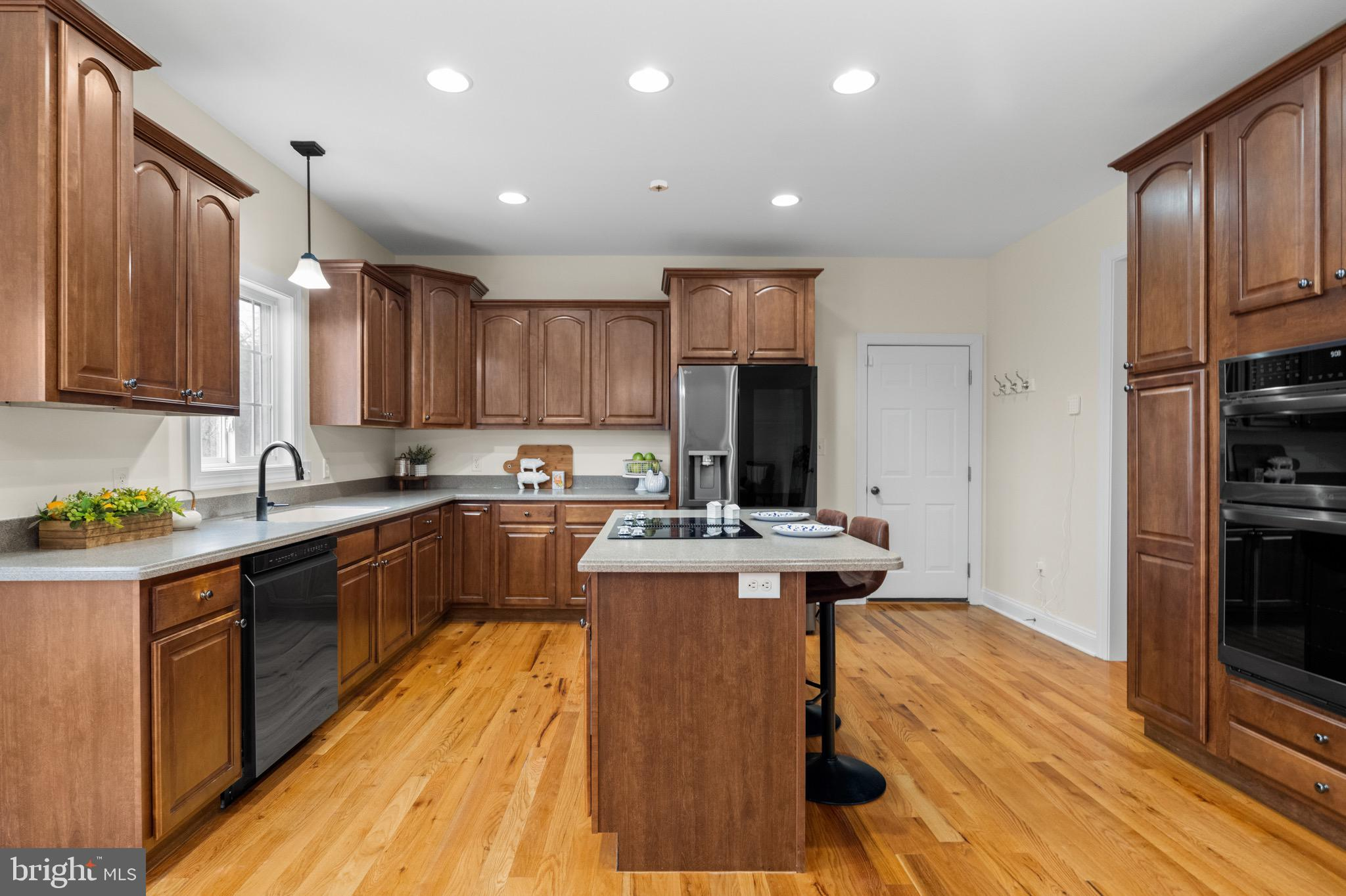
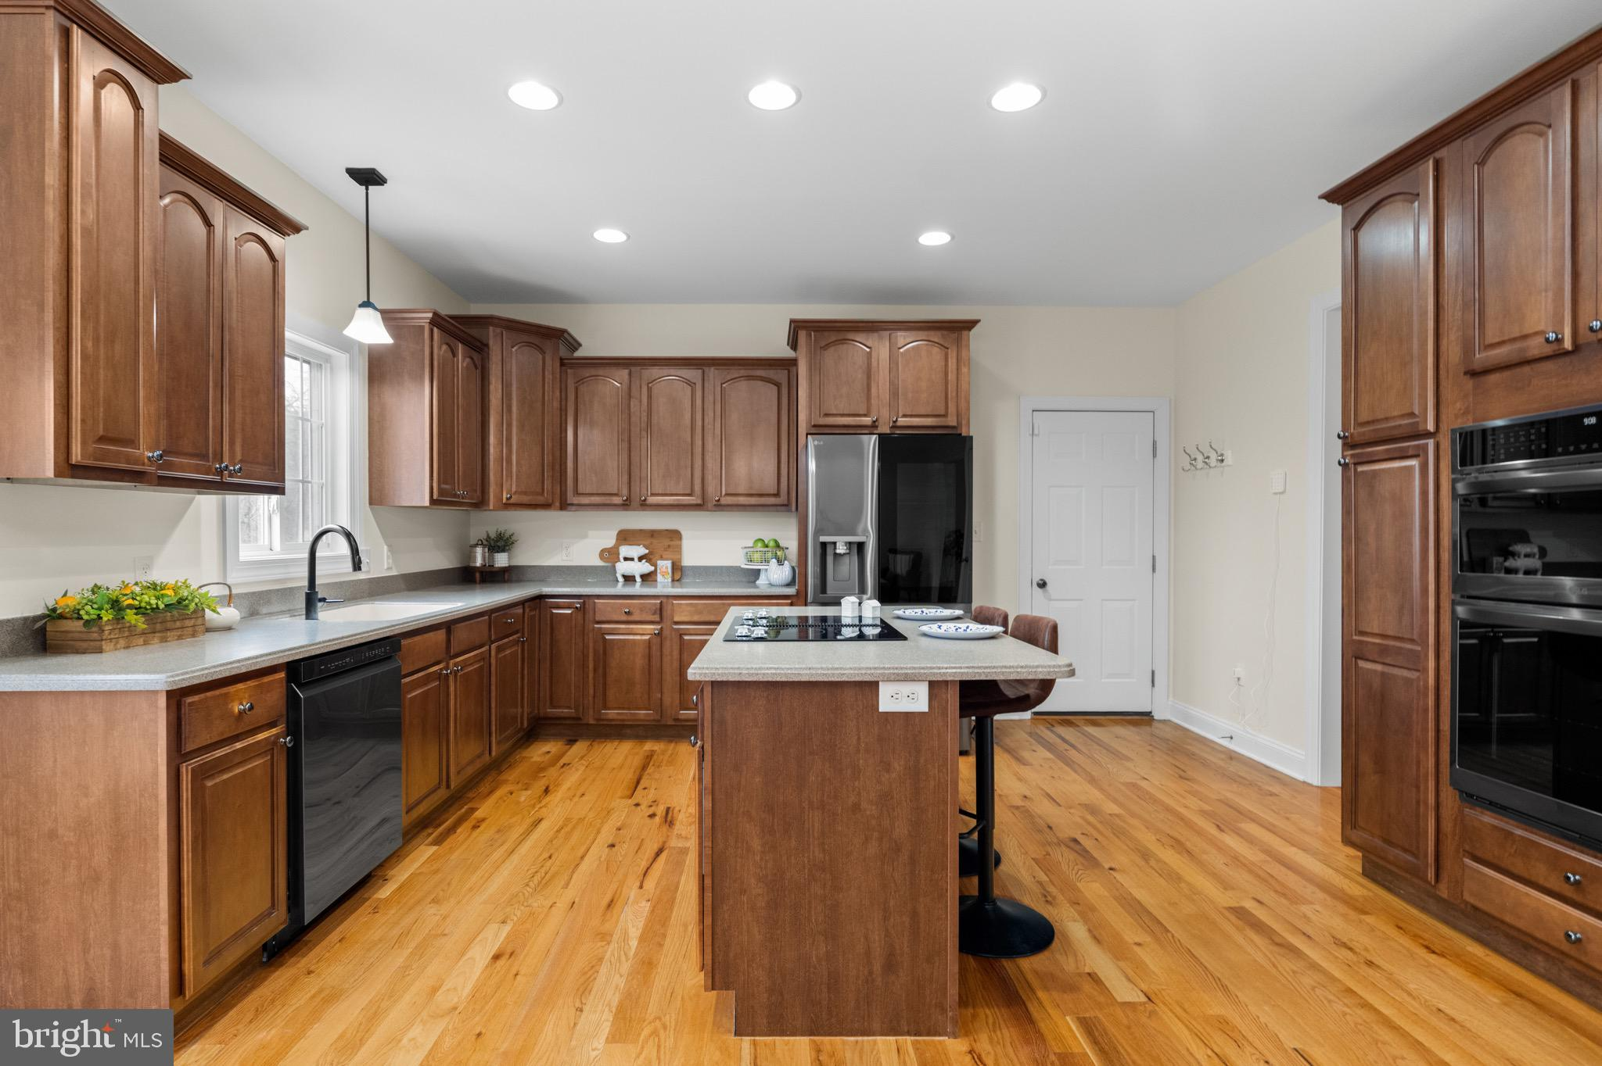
- smoke detector (658, 185)
